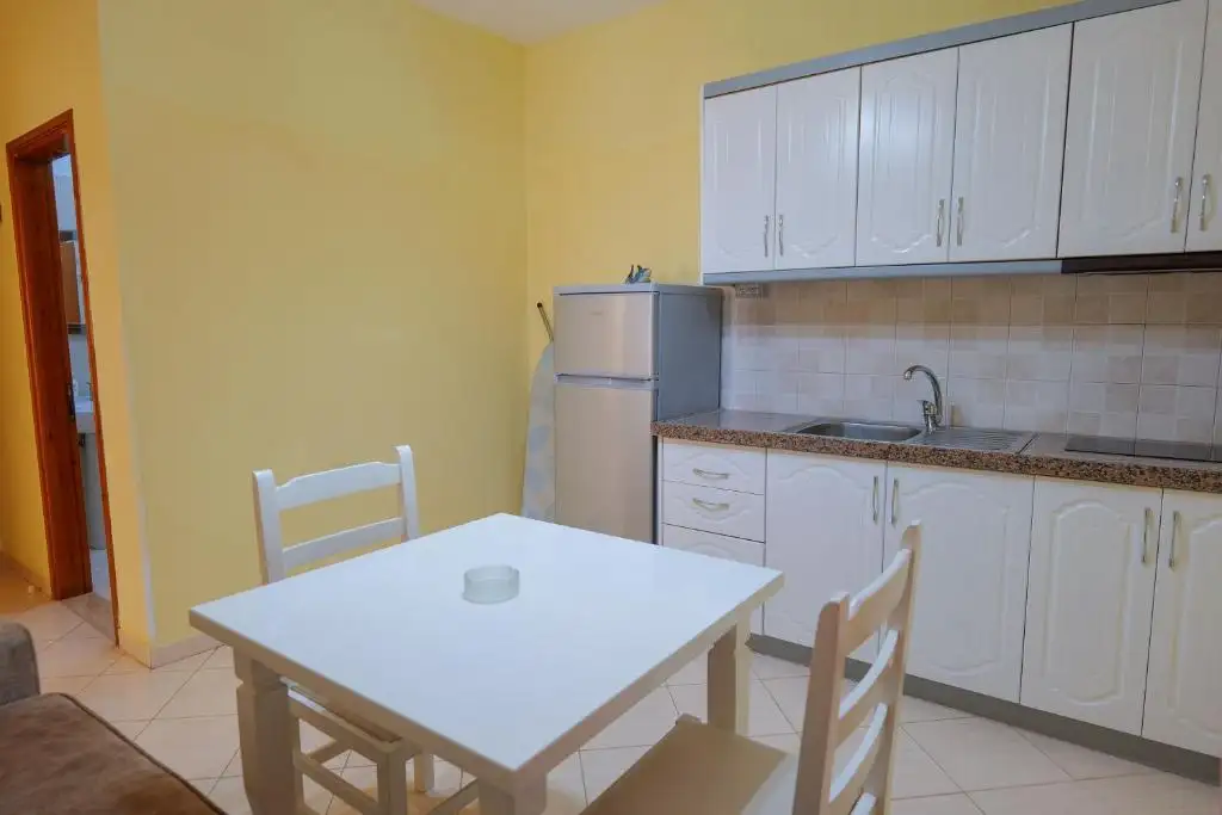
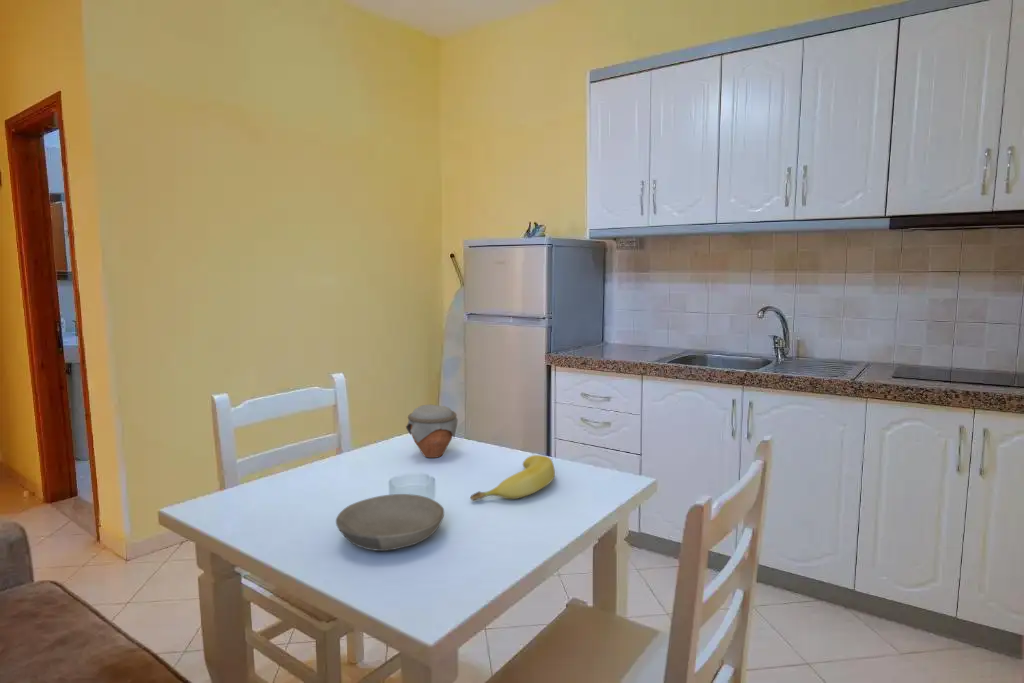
+ banana (514, 474)
+ bowl (391, 524)
+ jar (433, 431)
